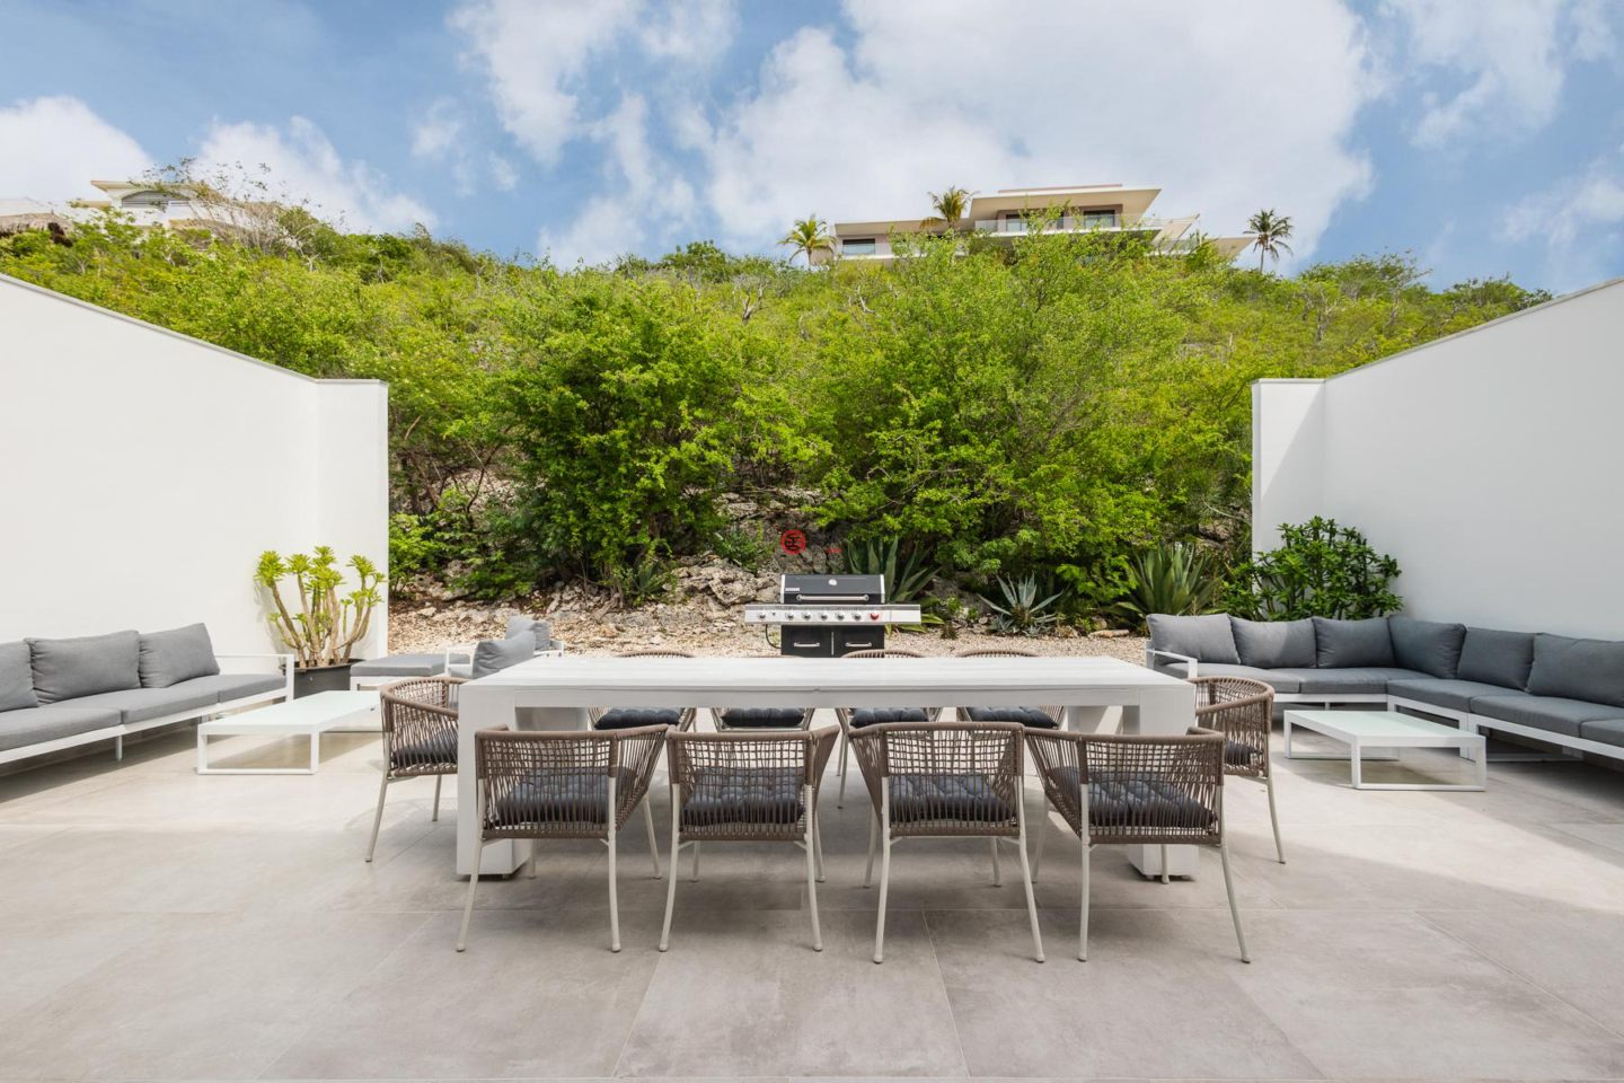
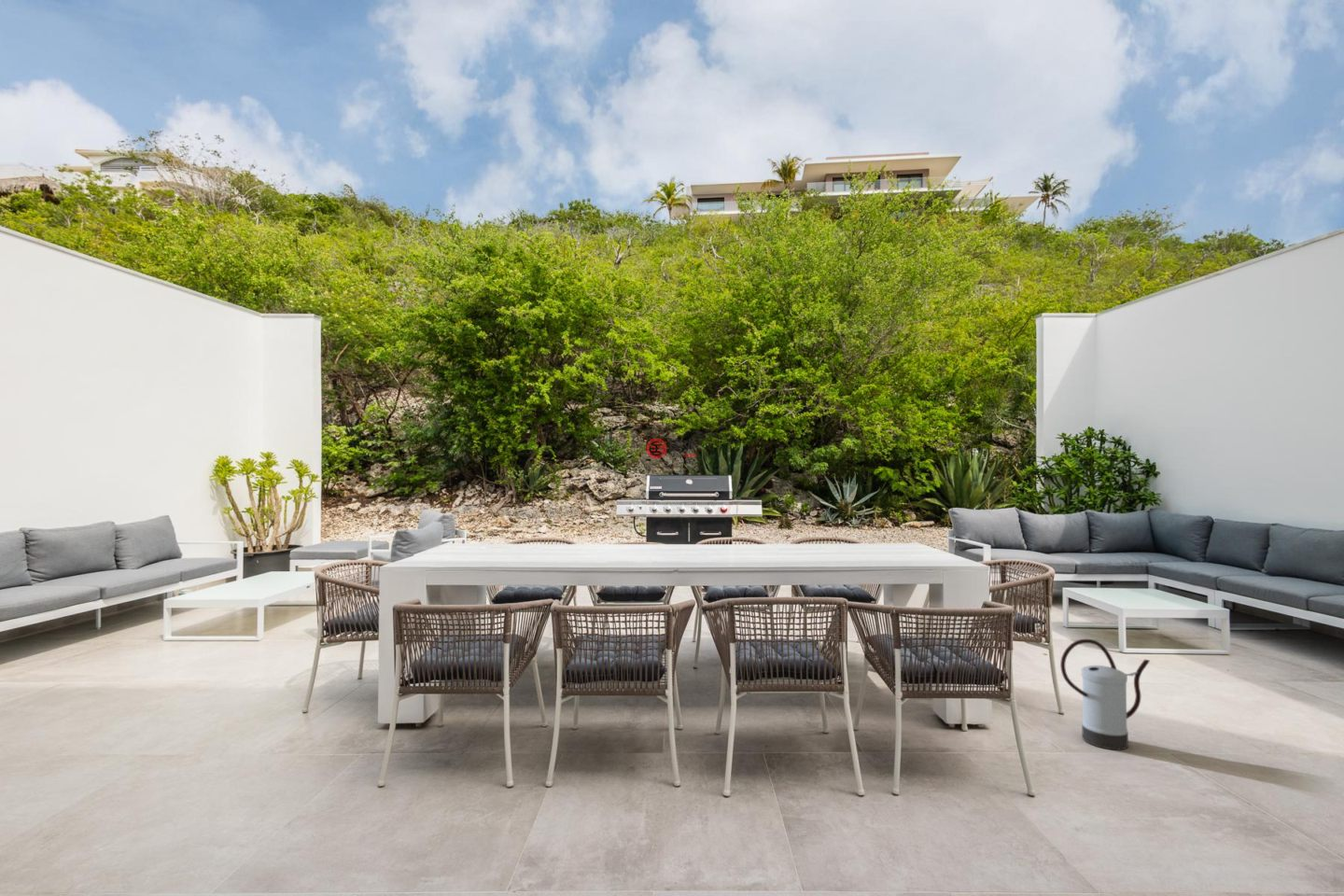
+ watering can (1105, 690)
